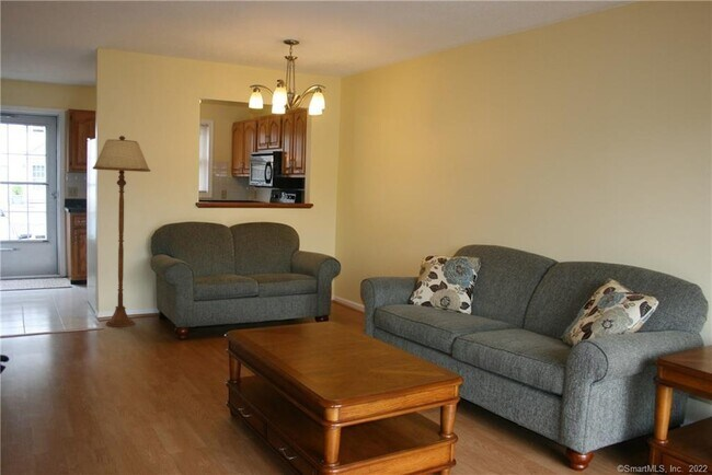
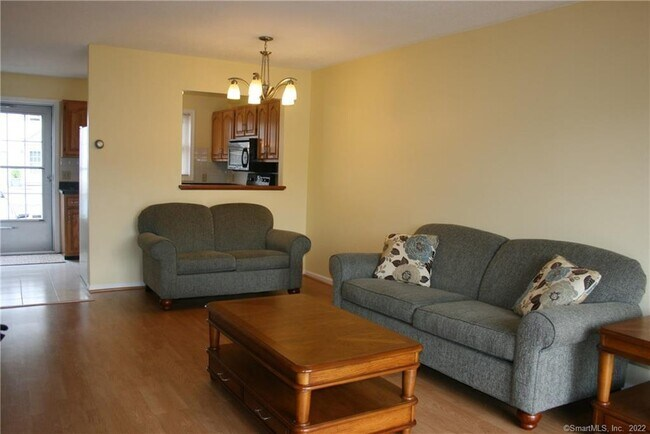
- floor lamp (120, 231)
